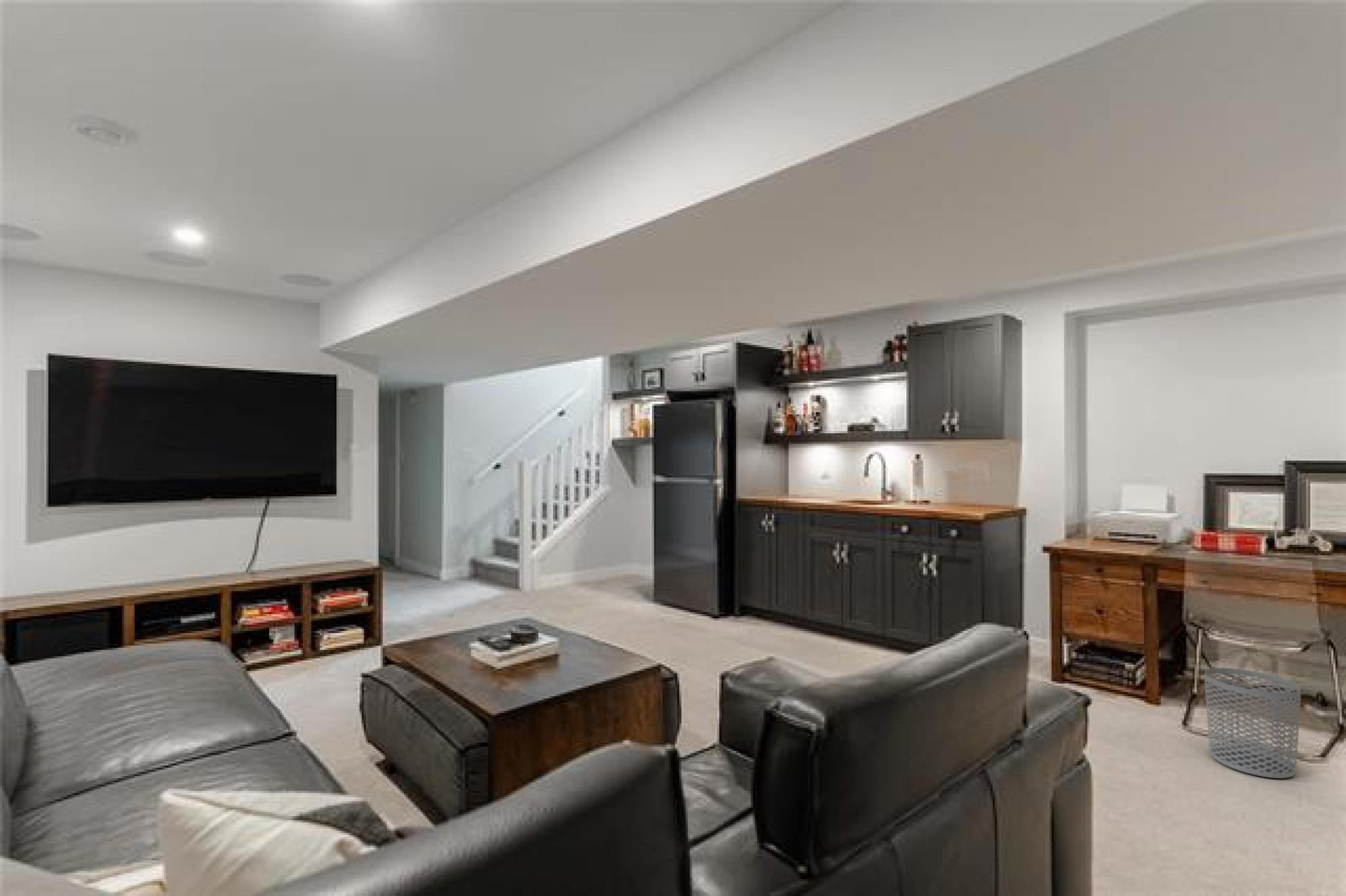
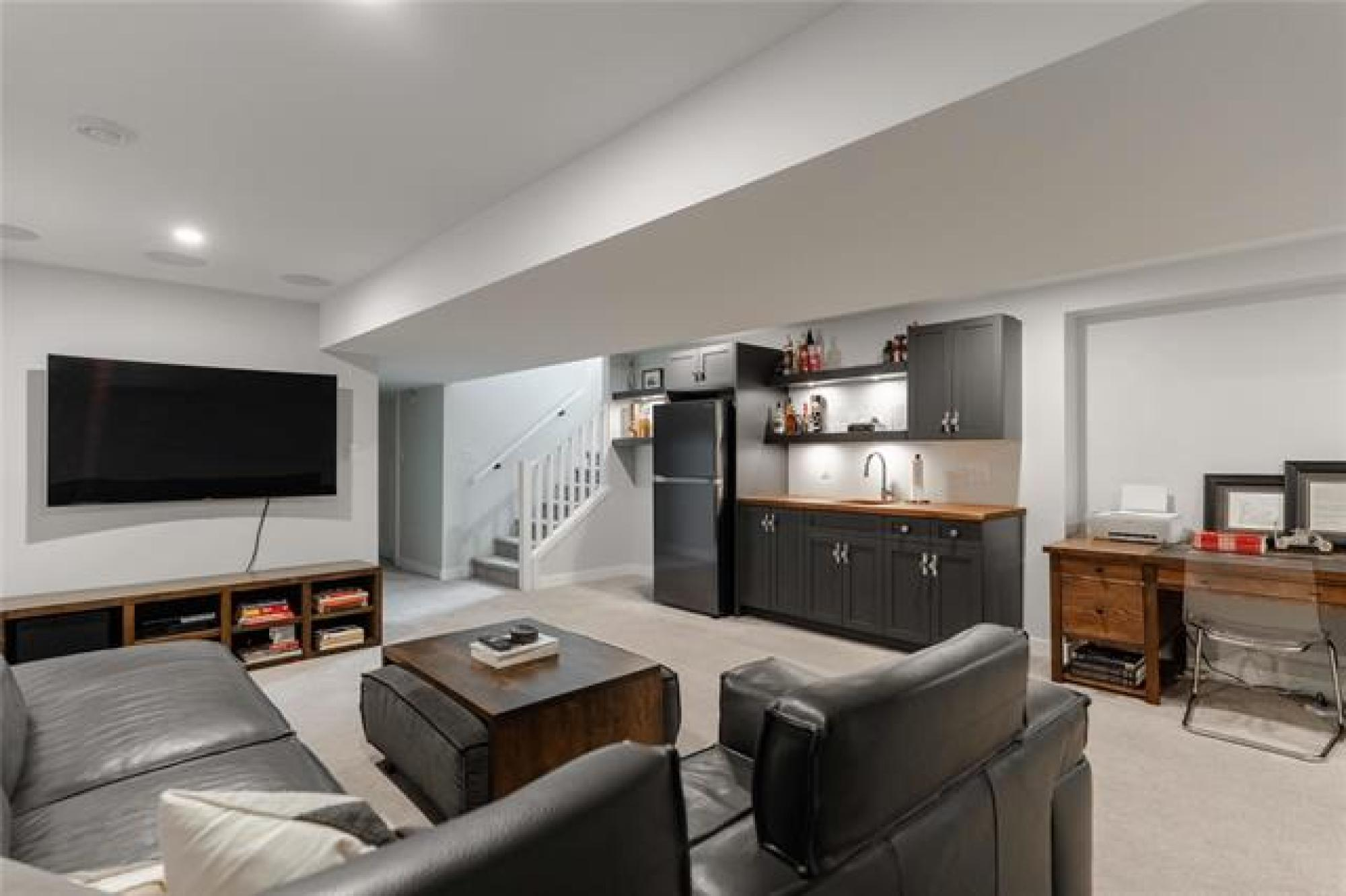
- waste bin (1250, 721)
